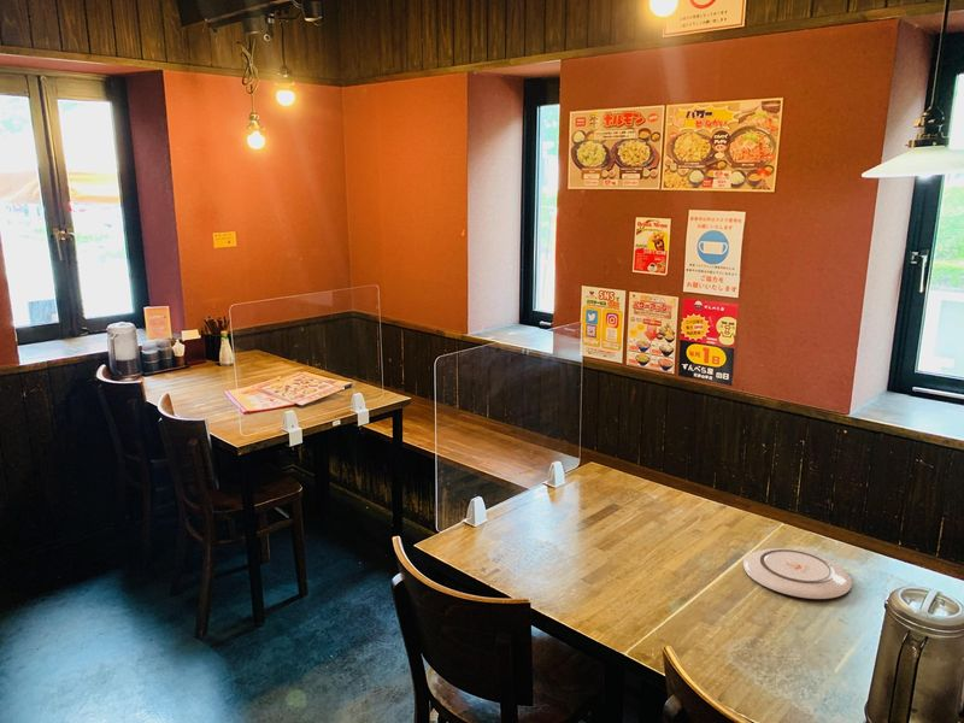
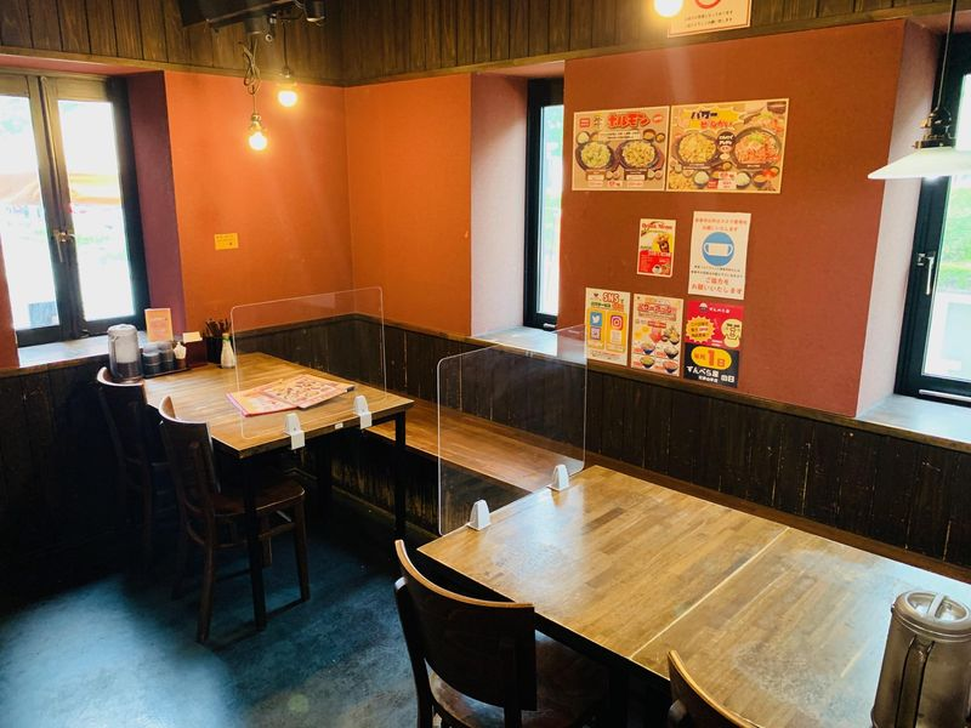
- plate (795, 569)
